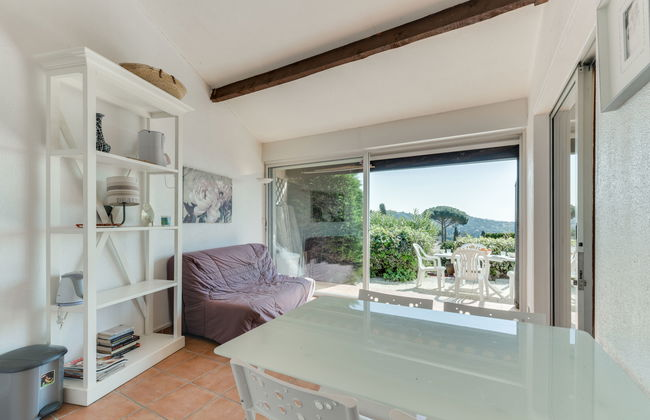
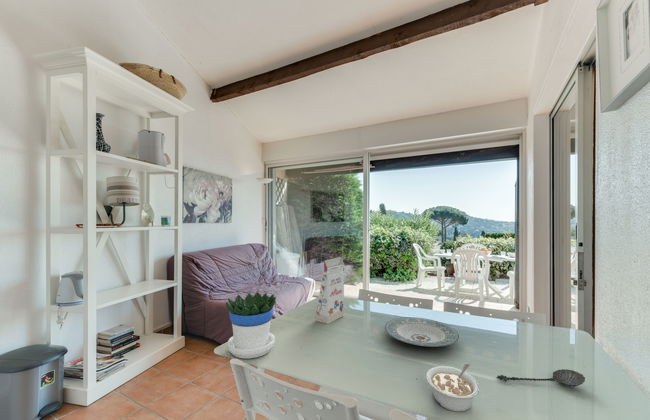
+ plate (420, 334)
+ legume (451, 386)
+ flowerpot (251, 324)
+ spoon (538, 379)
+ gift box (330, 288)
